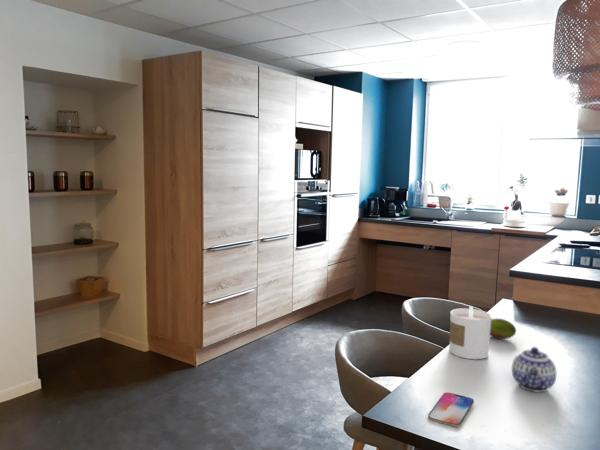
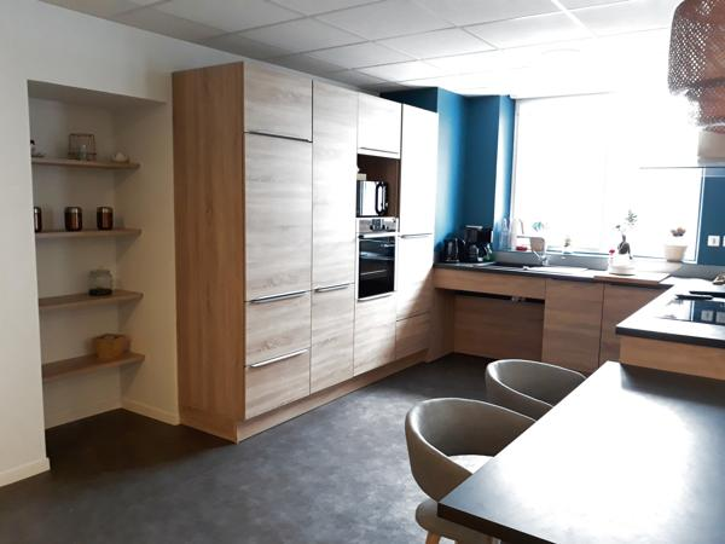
- teapot (534, 367)
- smartphone (451, 408)
- candle (469, 329)
- fruit (500, 328)
